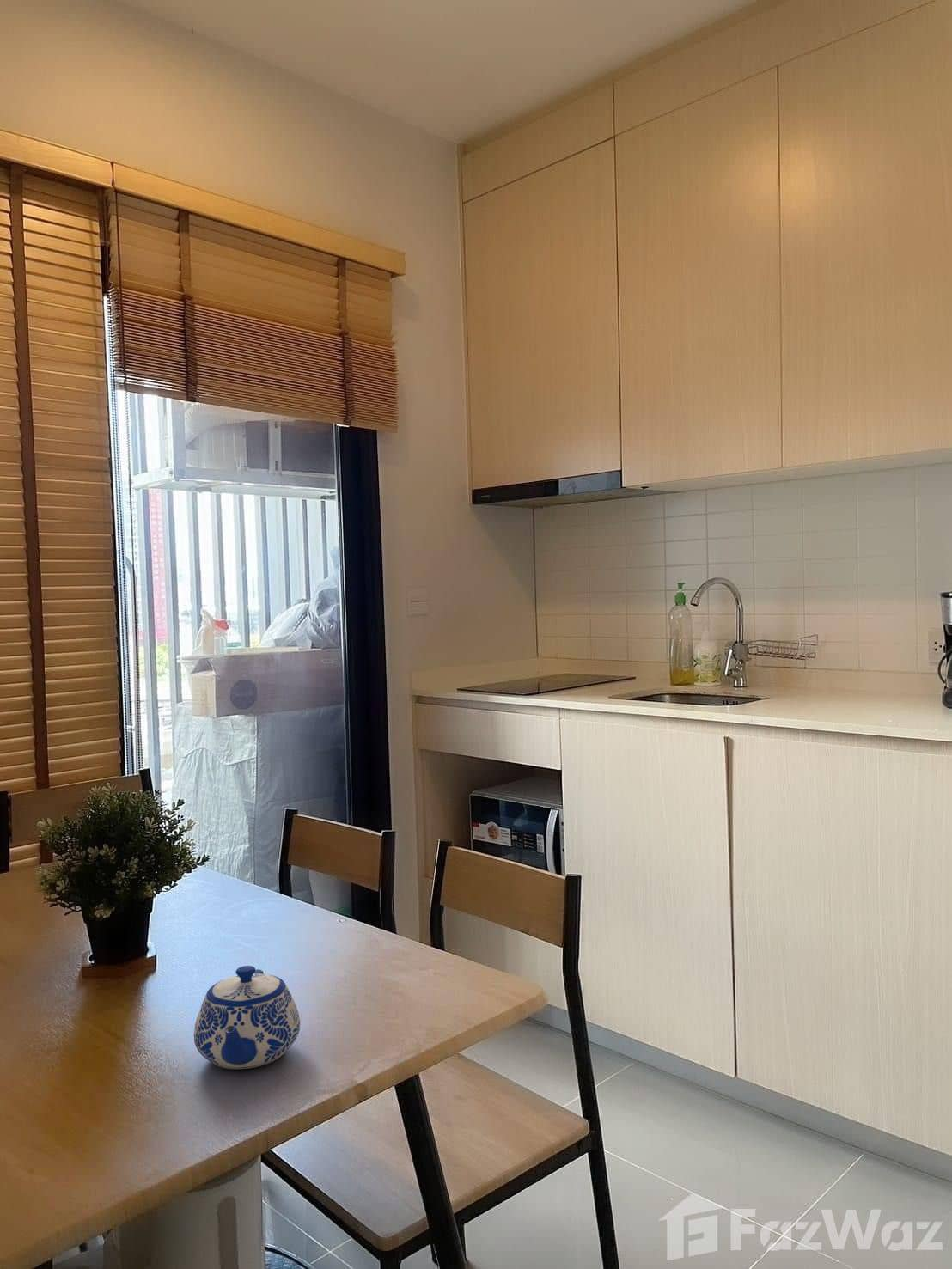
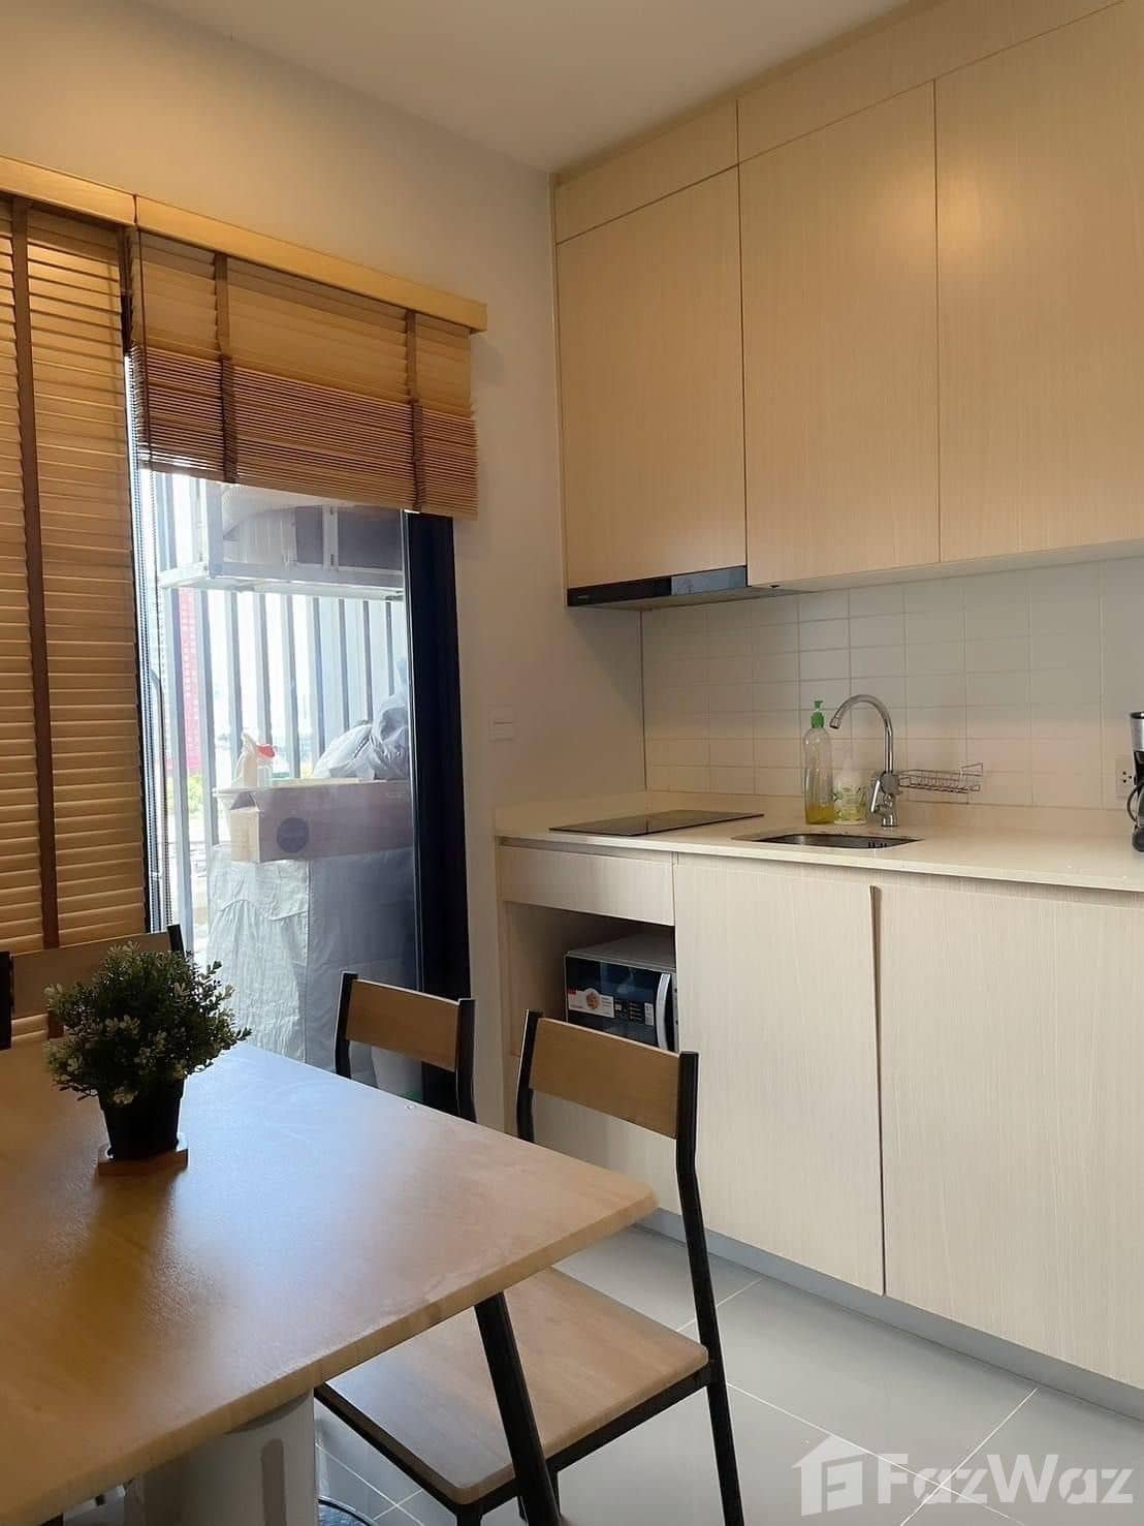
- teapot (245, 1014)
